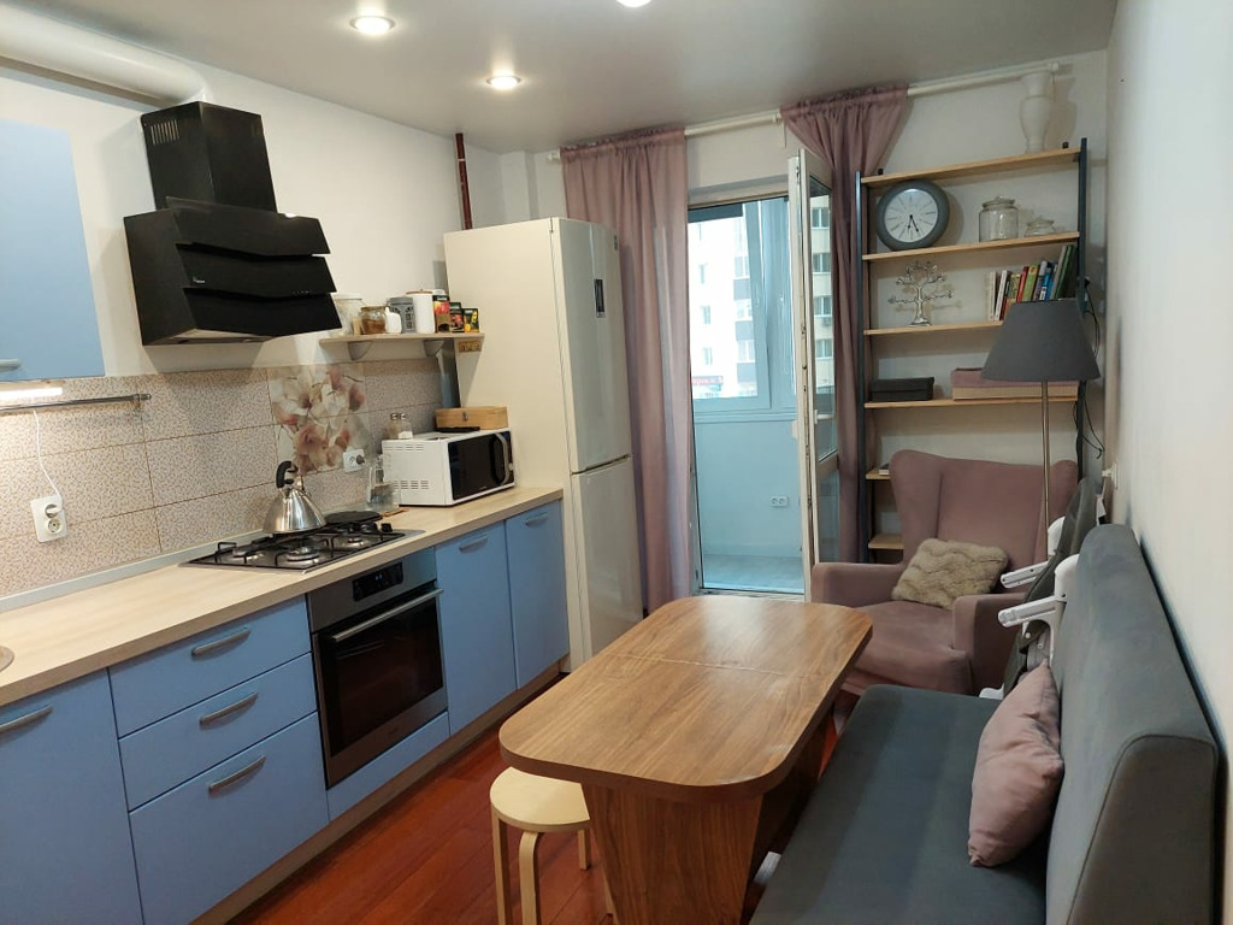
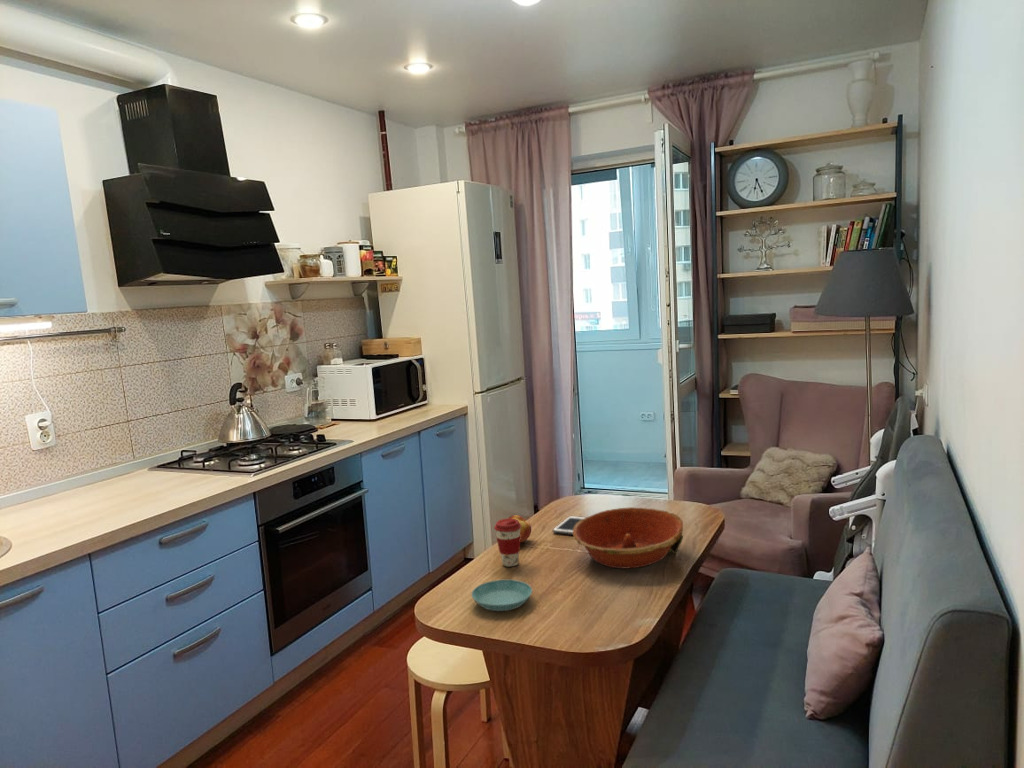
+ bowl (627, 539)
+ fruit (520, 529)
+ cell phone (572, 525)
+ saucer (502, 596)
+ coffee cup (508, 542)
